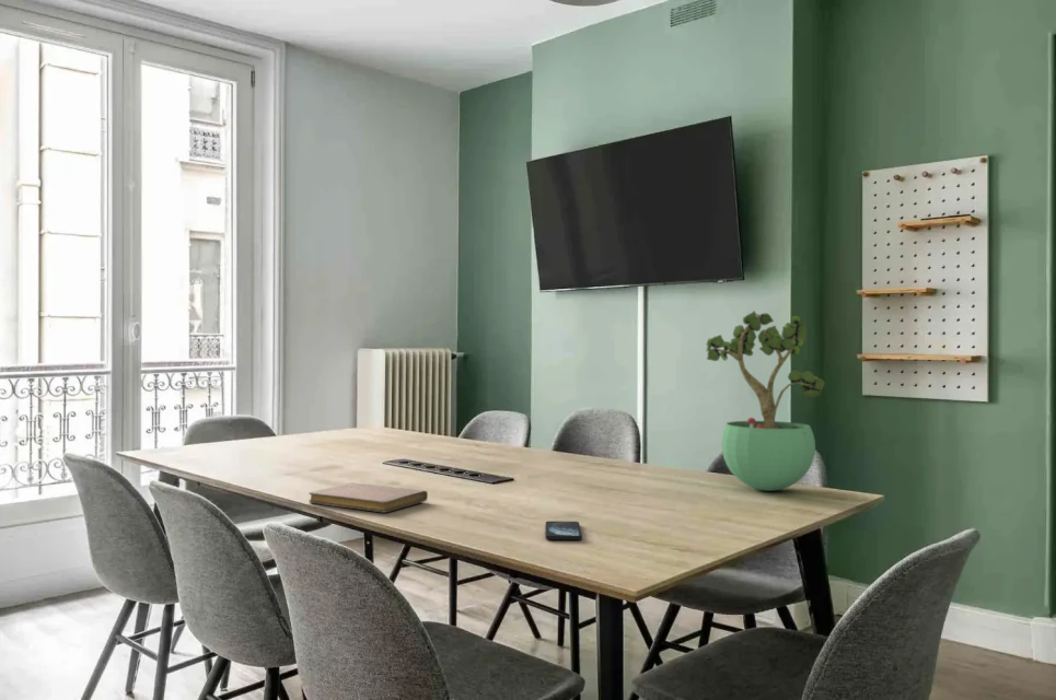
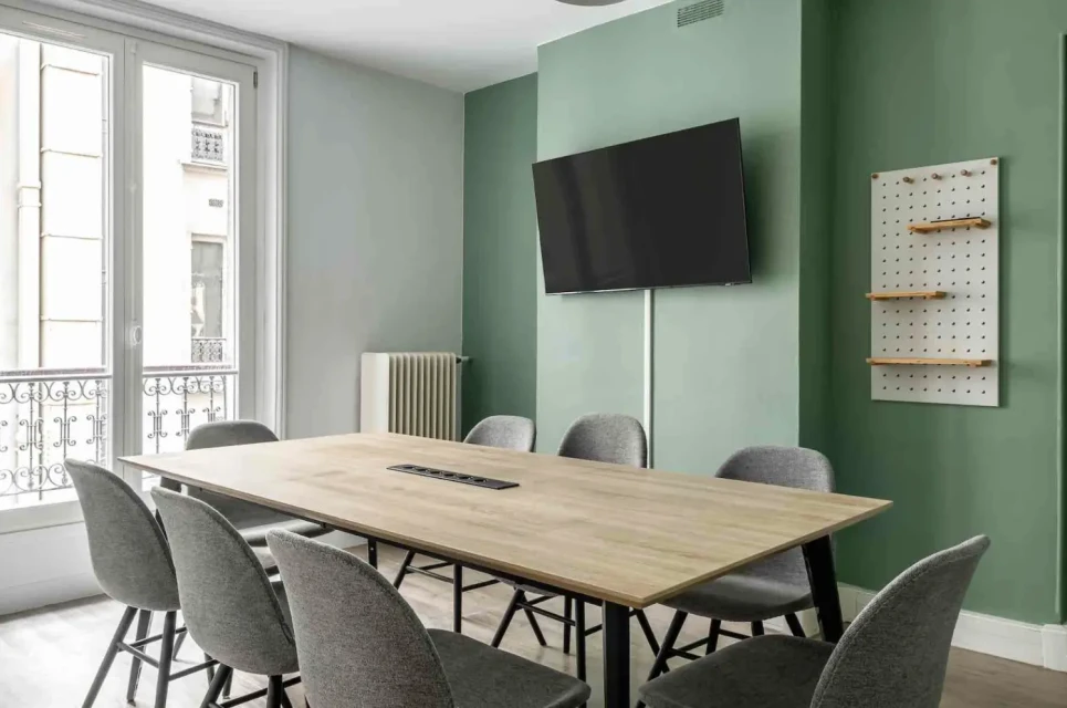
- notebook (368, 495)
- potted plant (763, 399)
- smartphone (562, 529)
